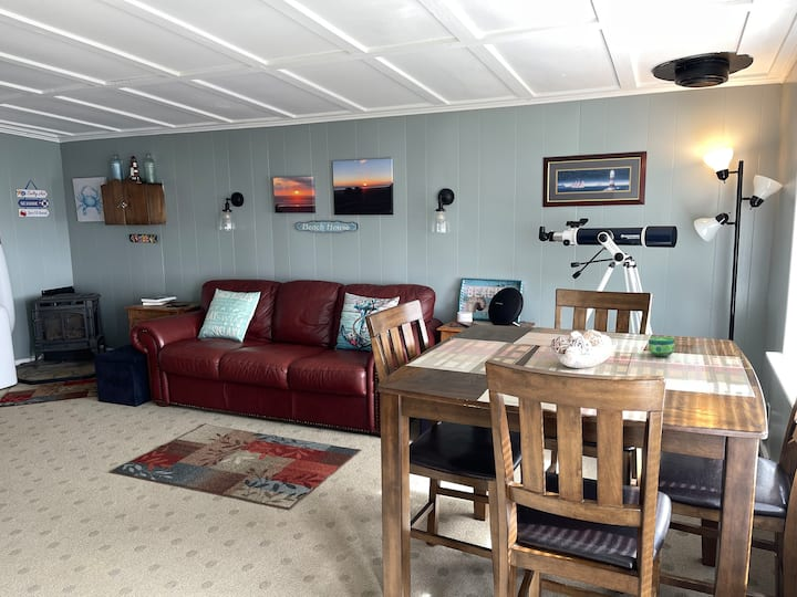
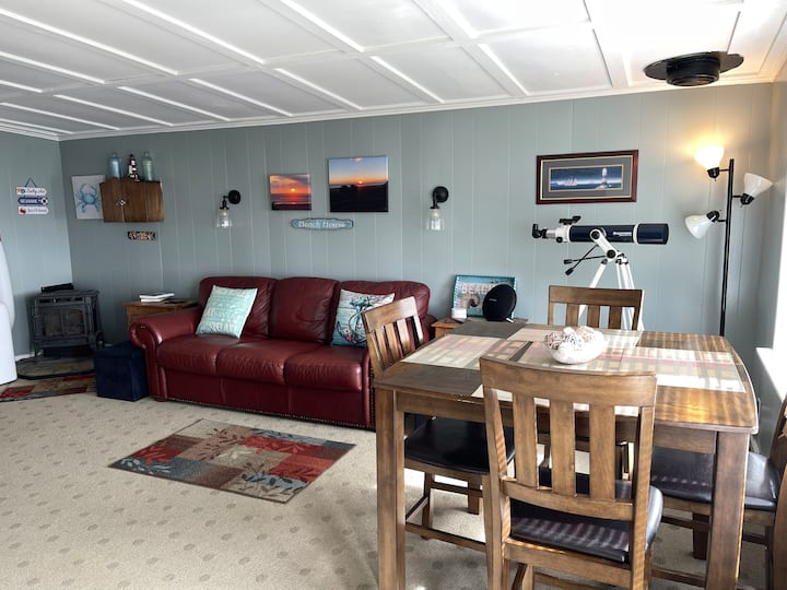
- cup (660, 345)
